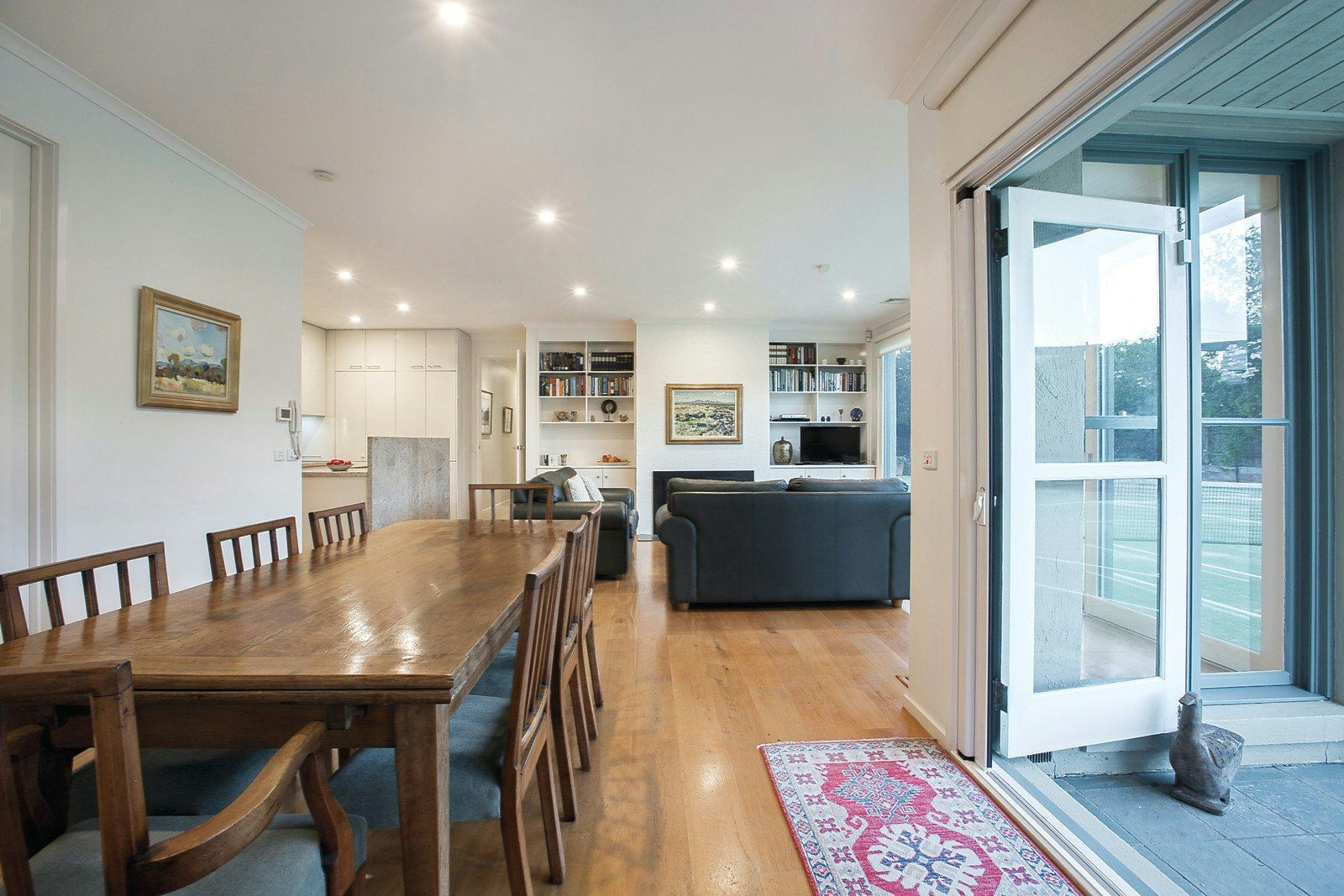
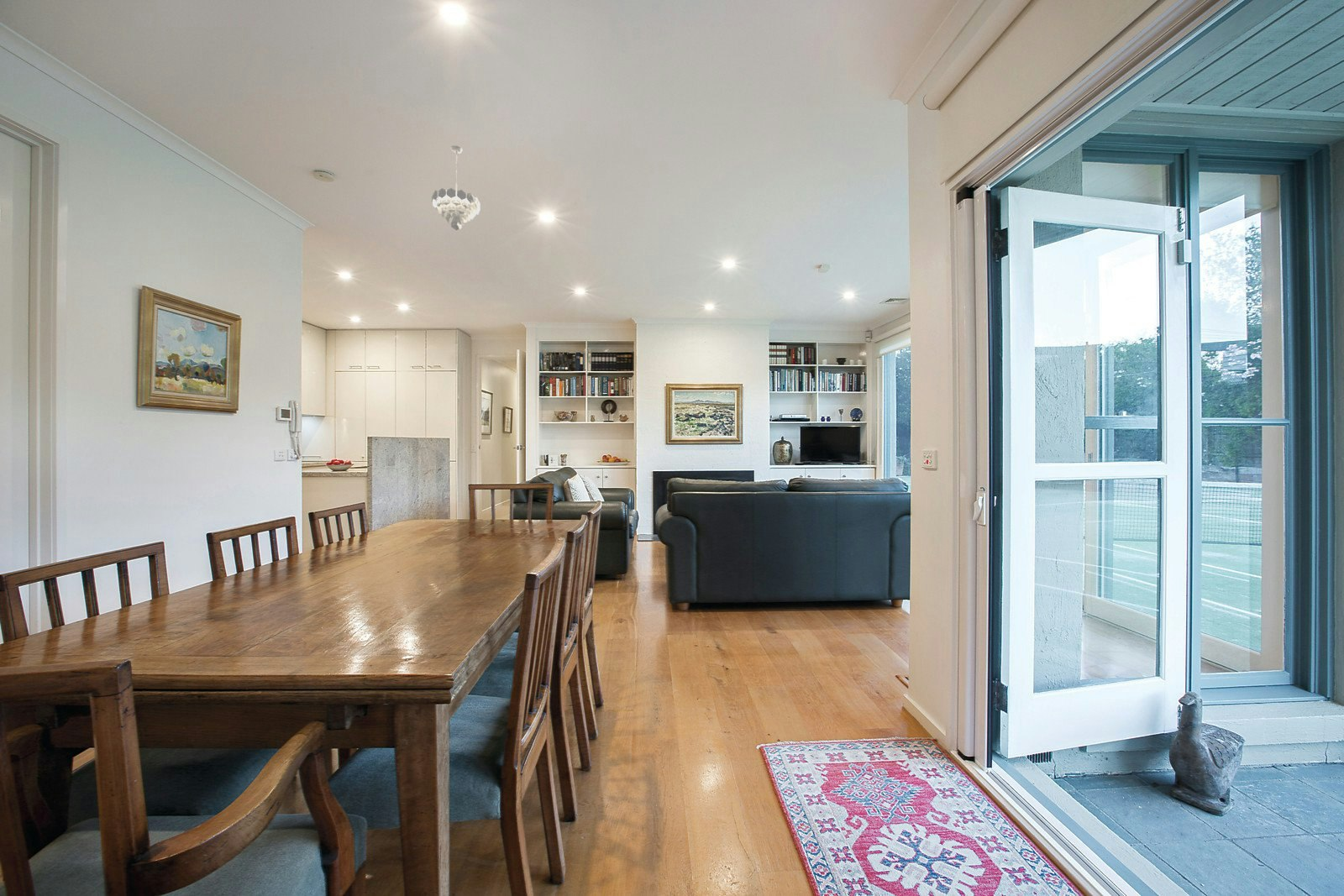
+ pendant light (456, 189)
